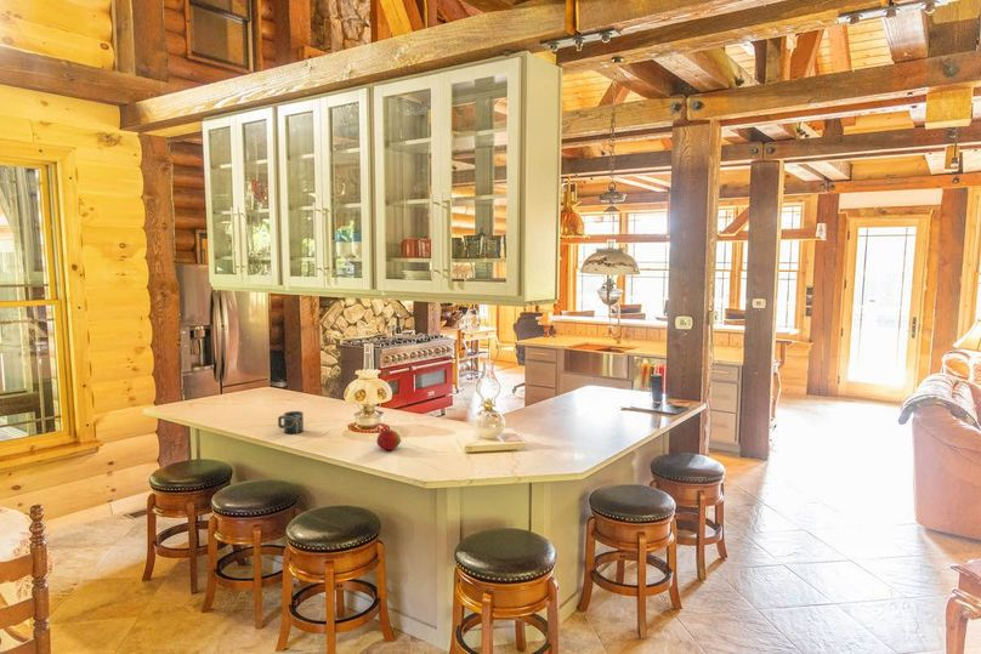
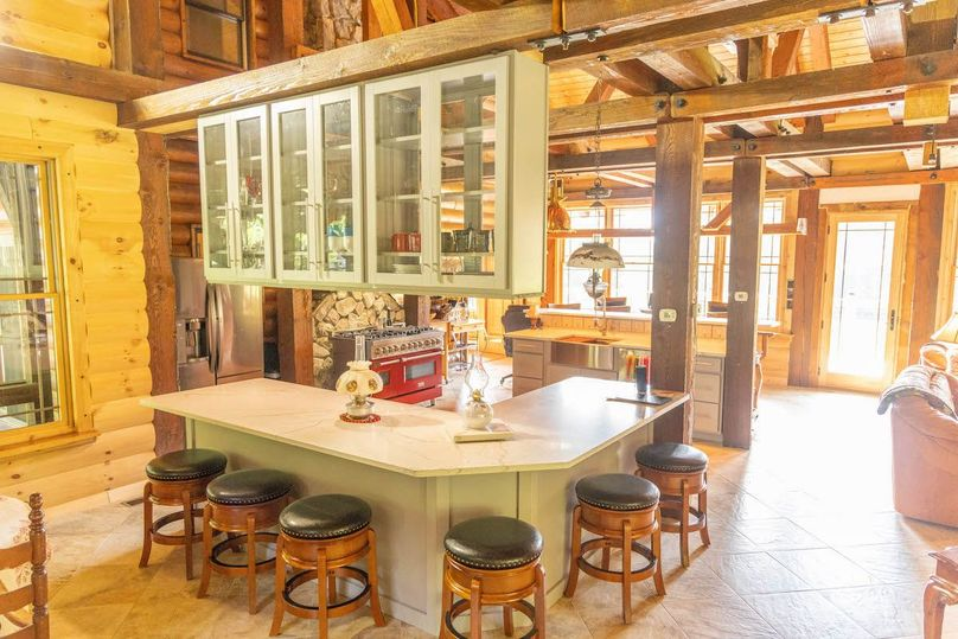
- cup (290, 421)
- fruit (389, 439)
